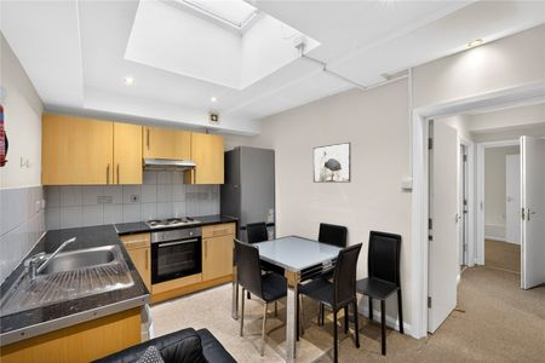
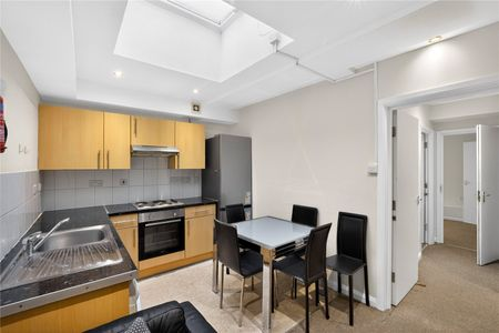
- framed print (331, 163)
